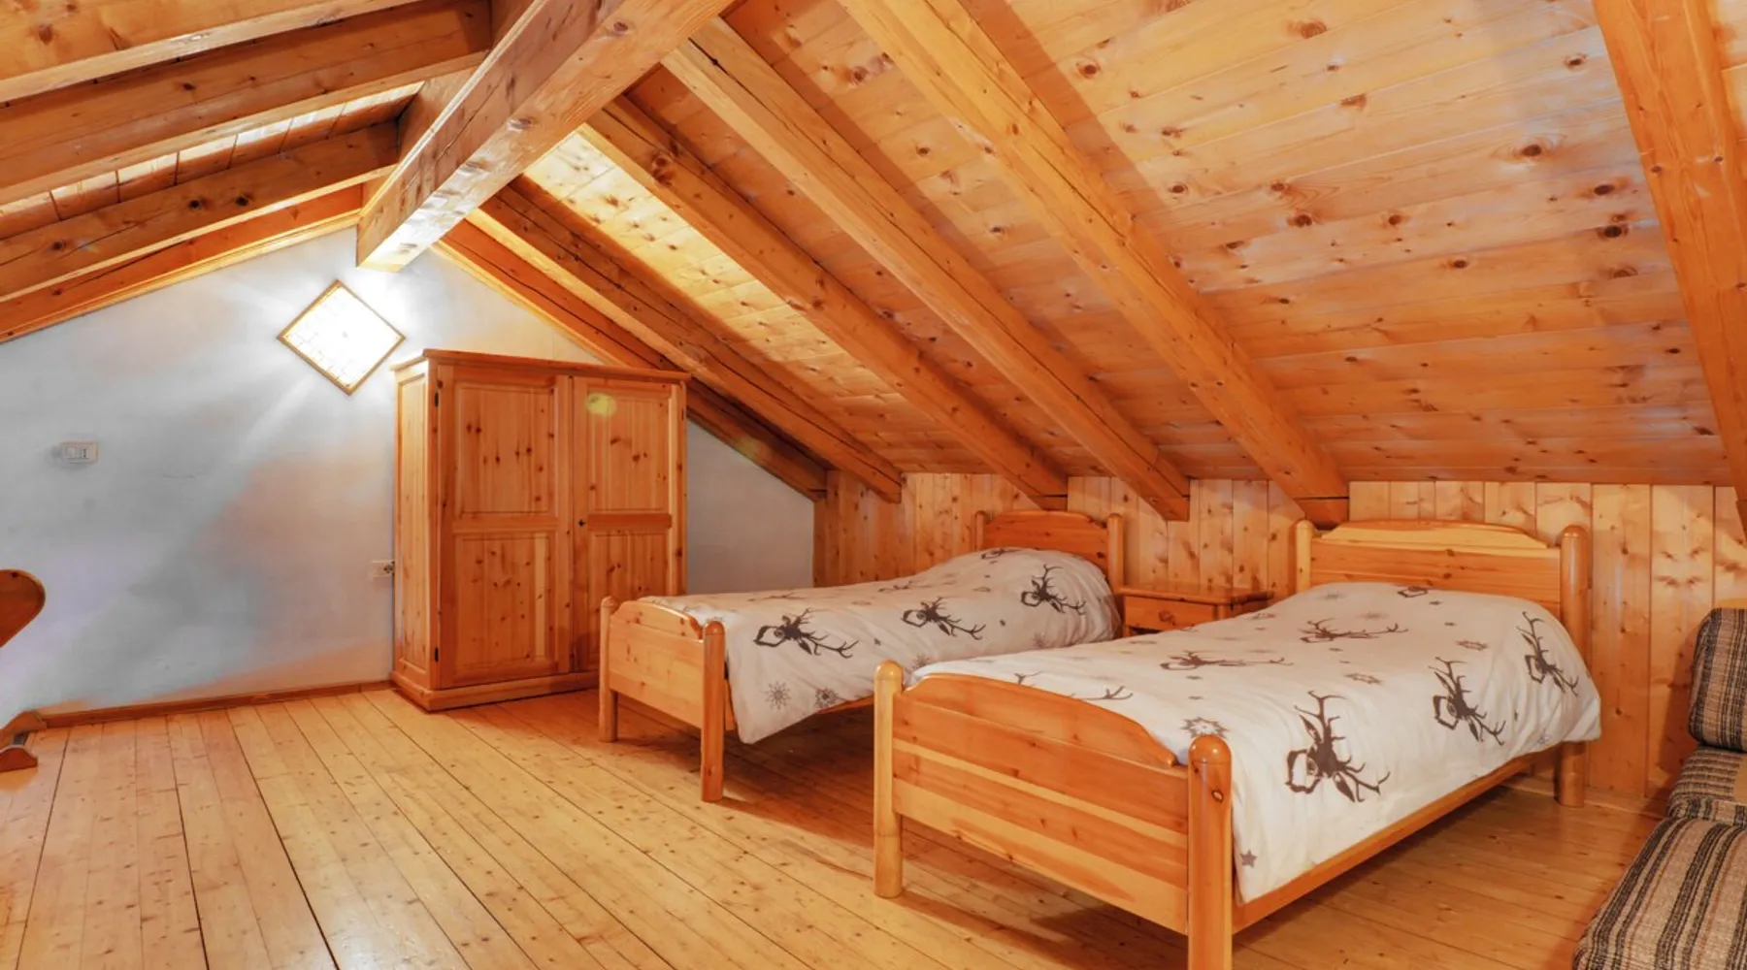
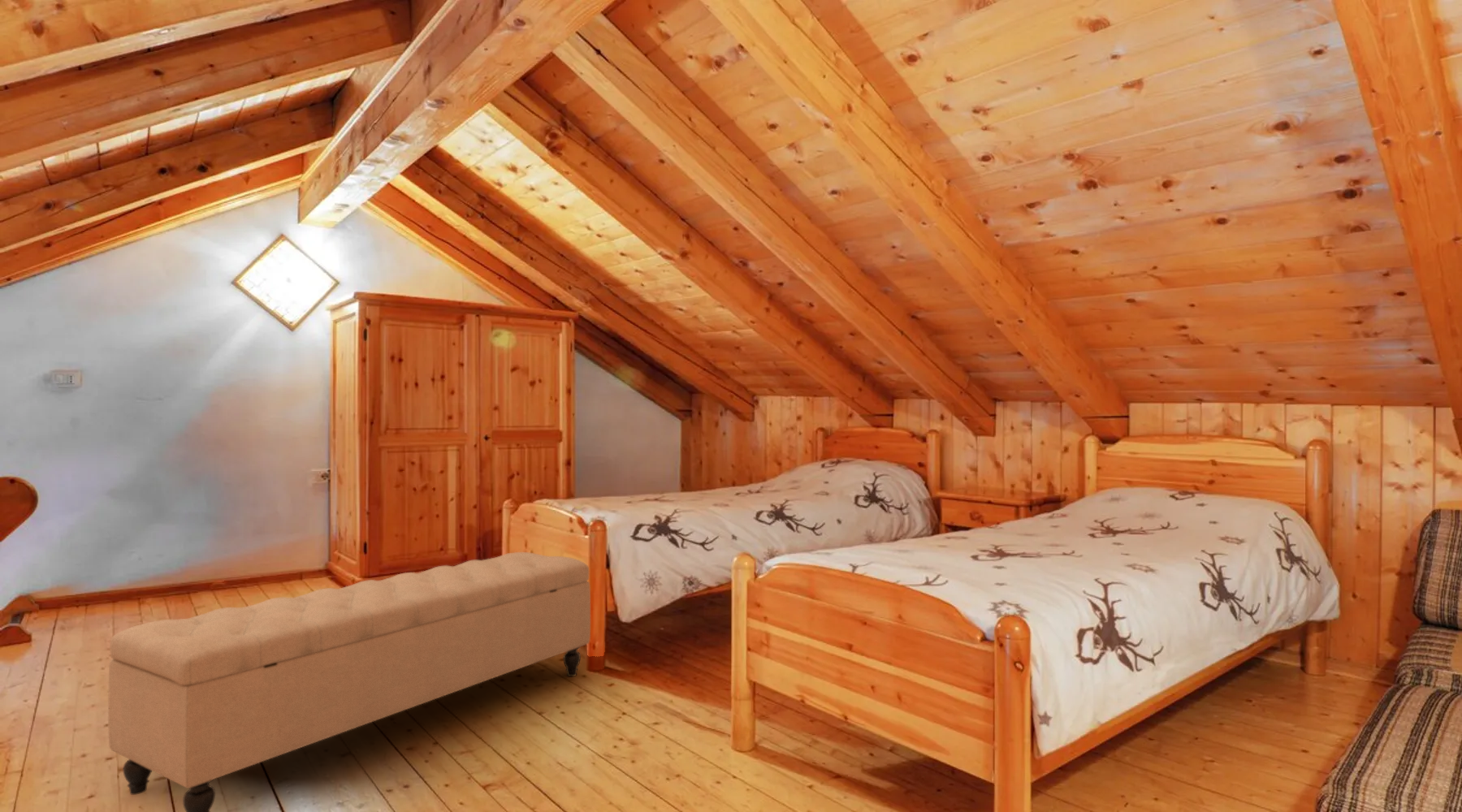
+ bench (394, 653)
